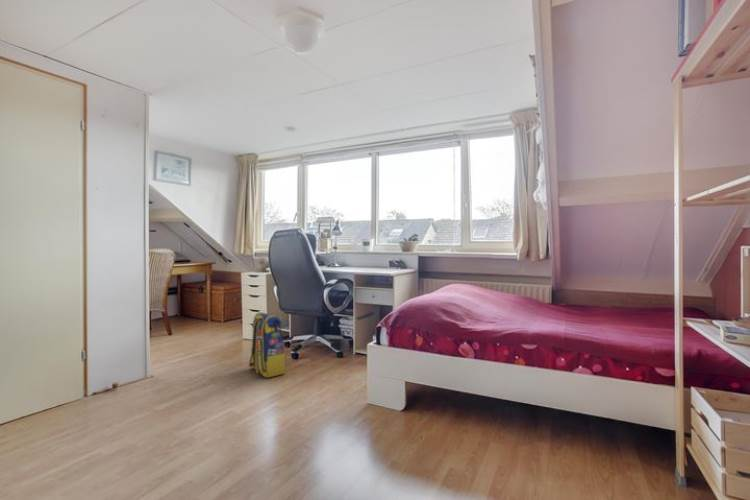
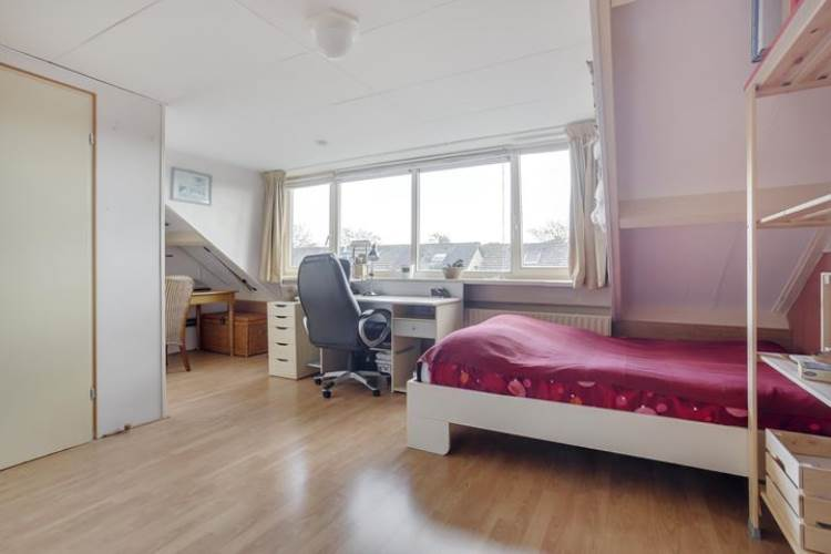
- backpack (266, 343)
